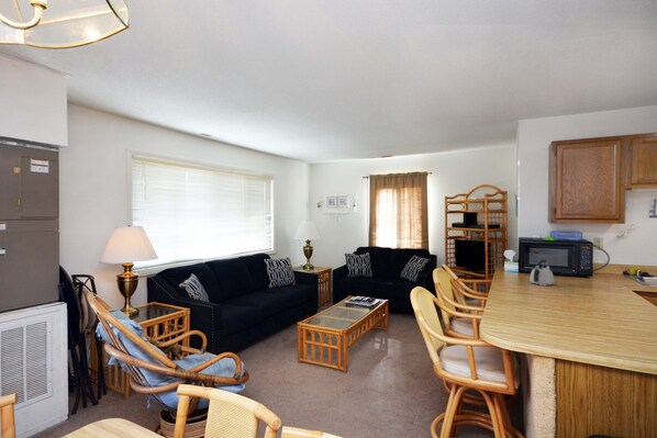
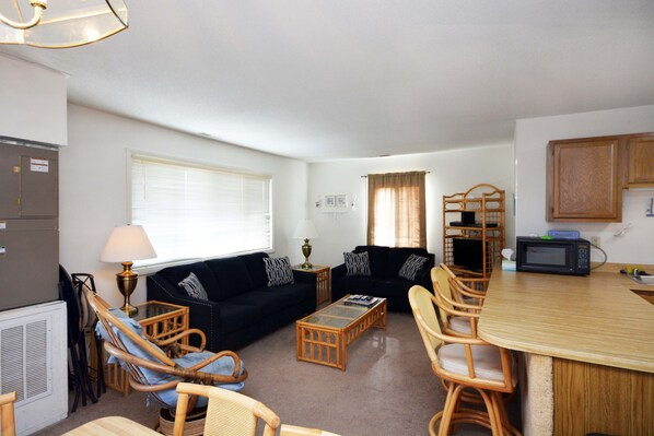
- kettle (542, 271)
